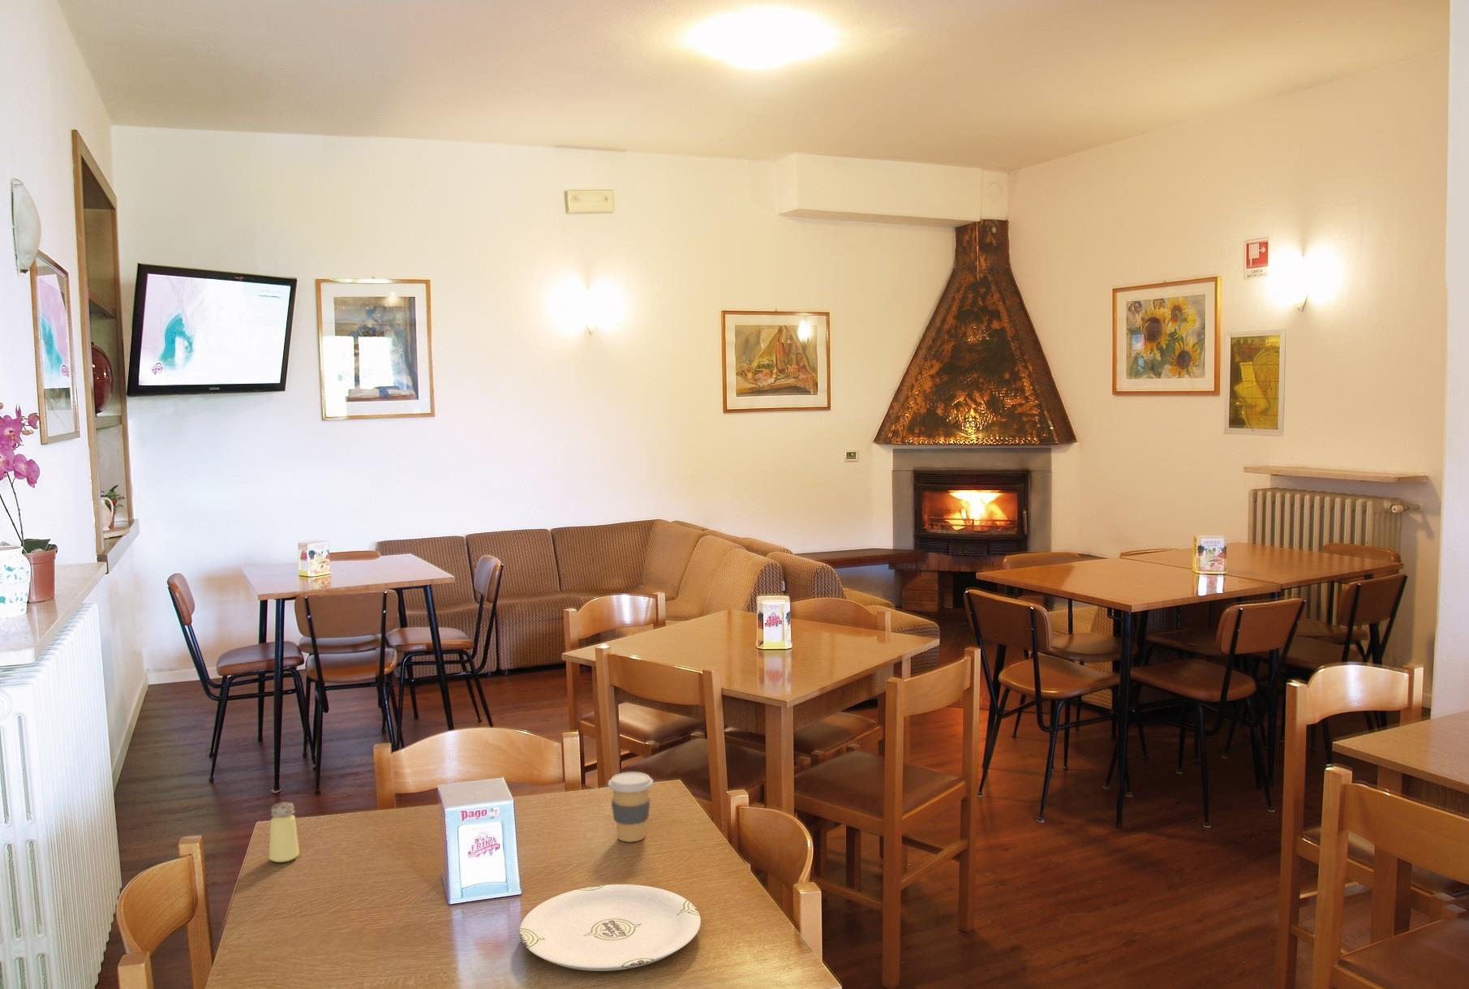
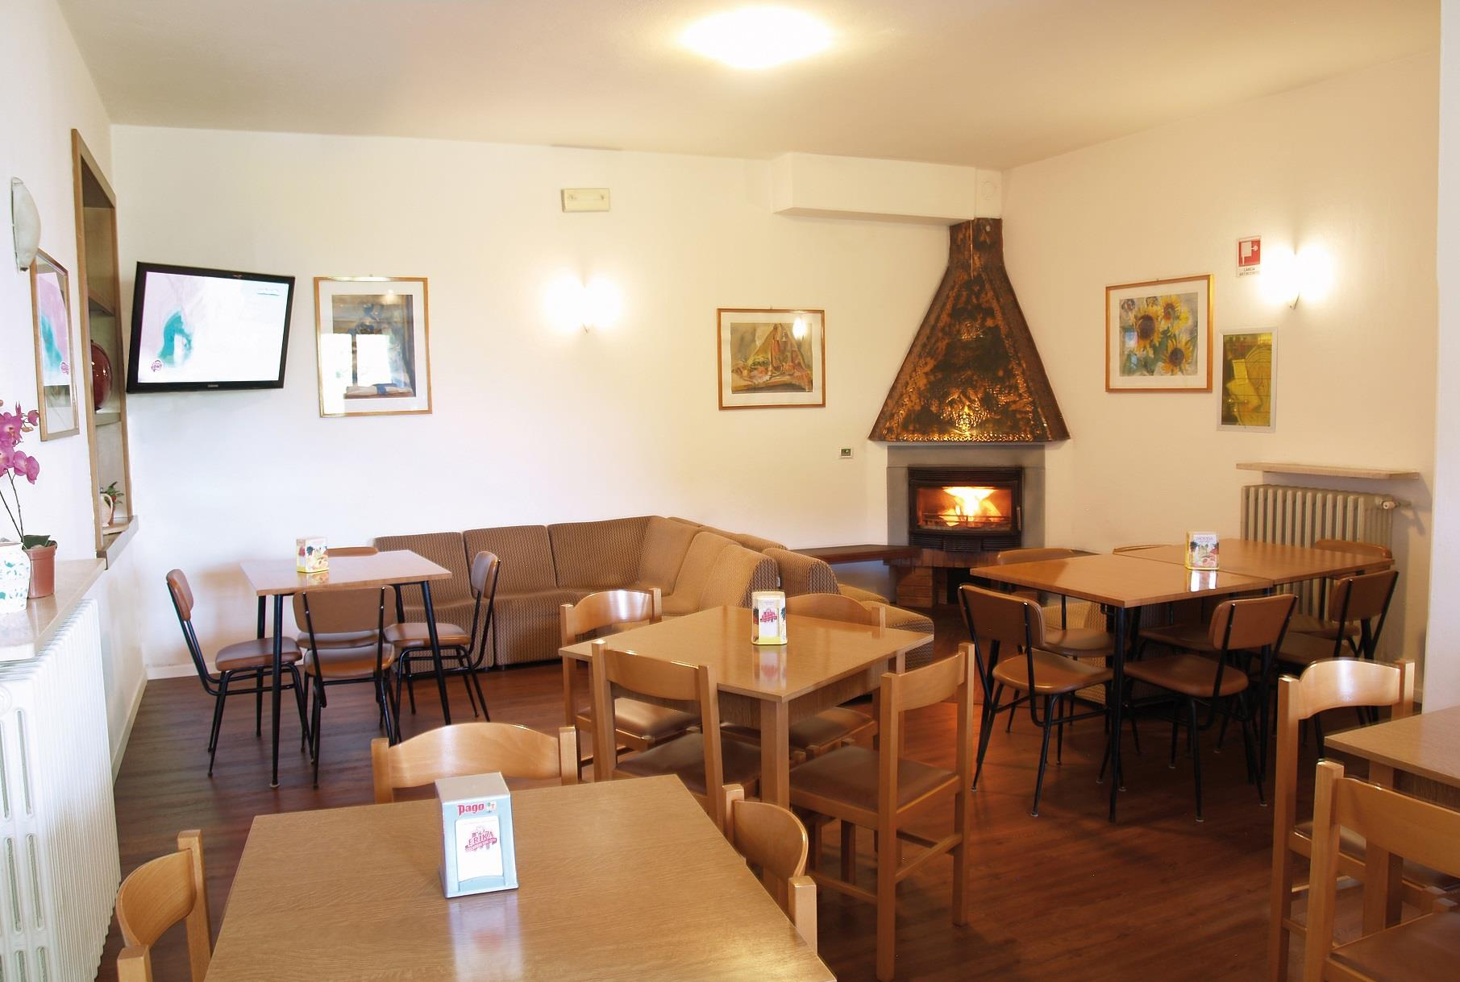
- coffee cup (630, 807)
- plate (610, 929)
- saltshaker (283, 830)
